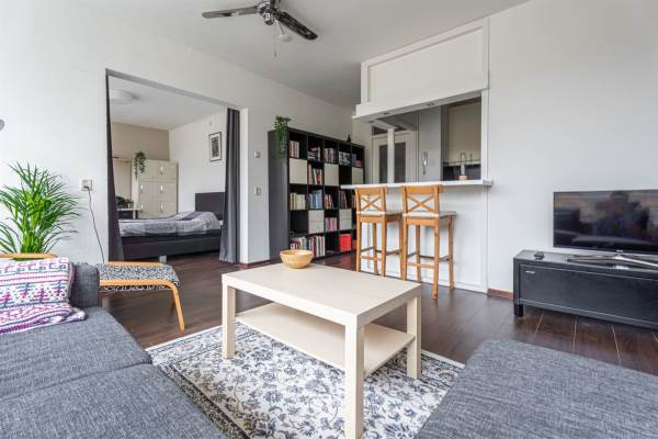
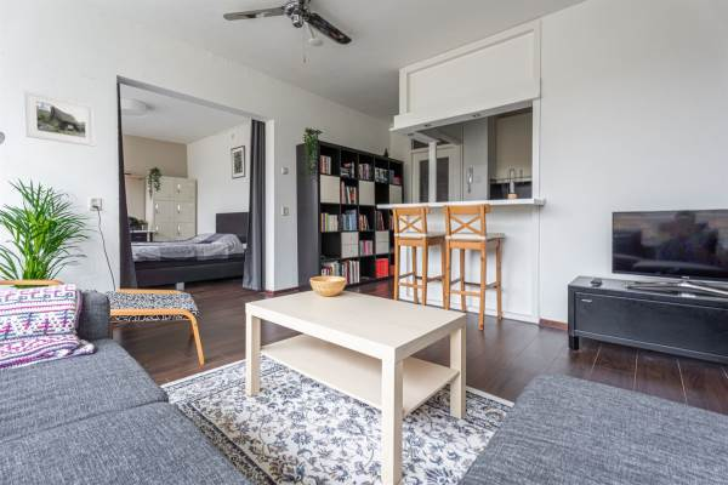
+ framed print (61, 120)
